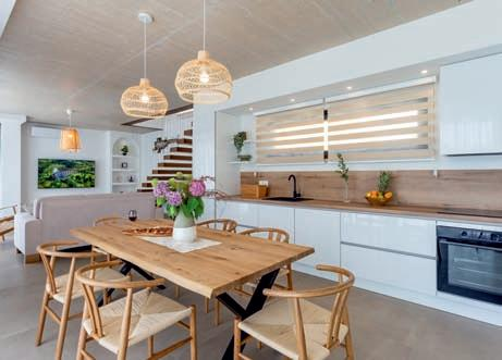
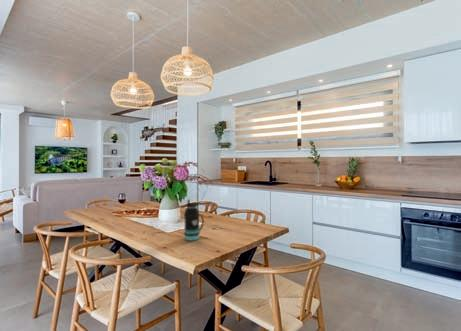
+ bottle (194, 218)
